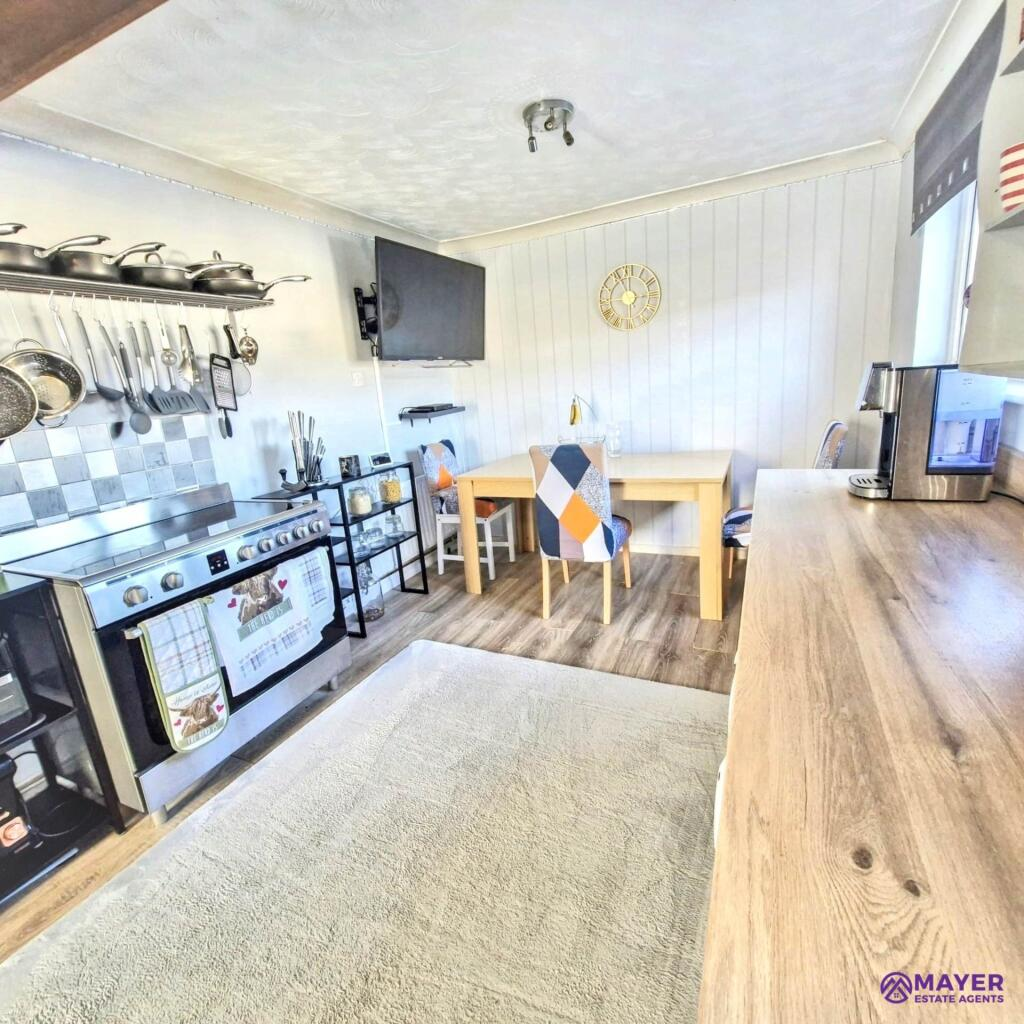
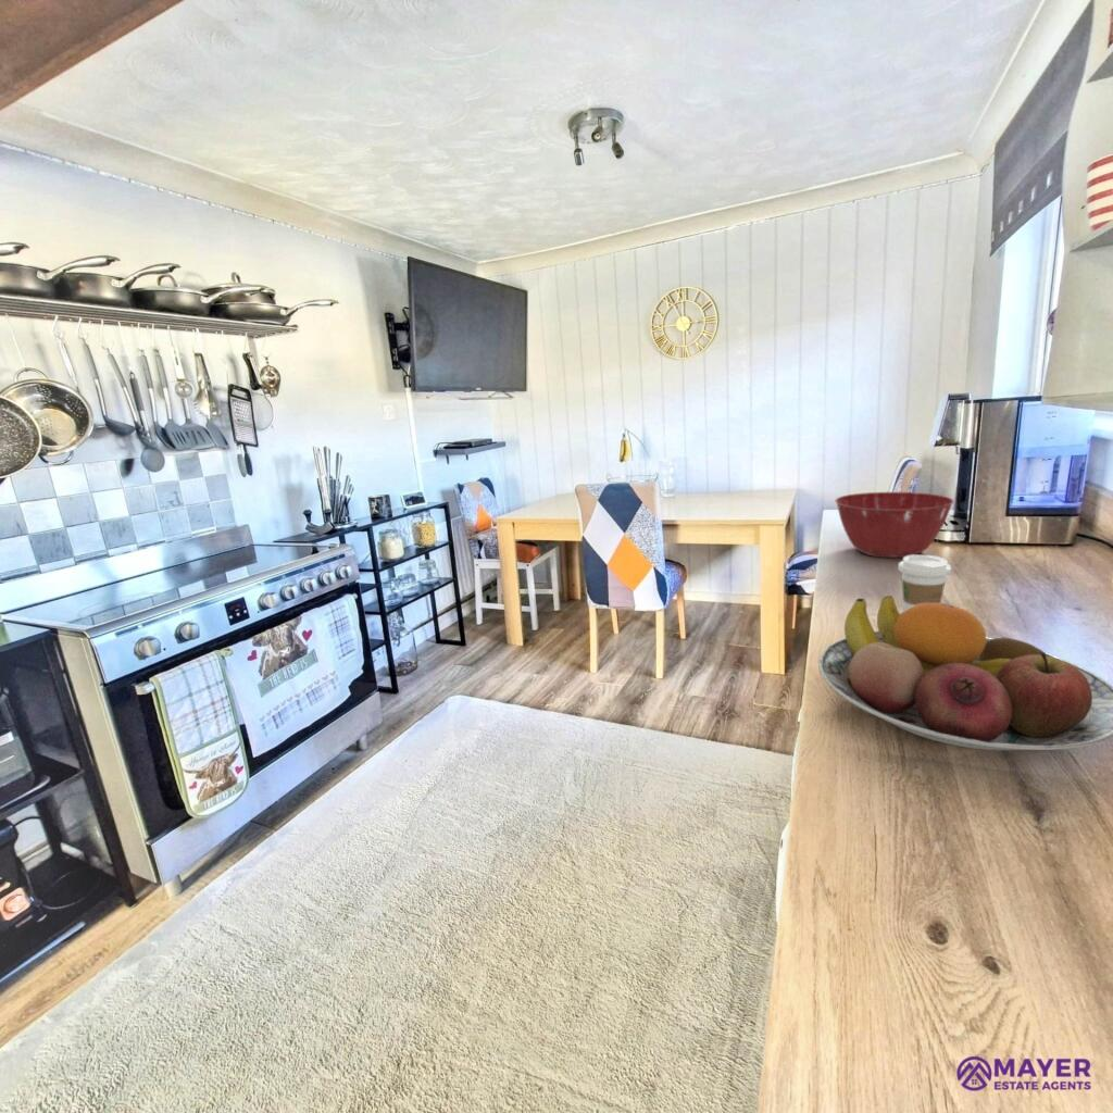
+ mixing bowl (890, 526)
+ coffee cup (922, 588)
+ fruit bowl (955, 666)
